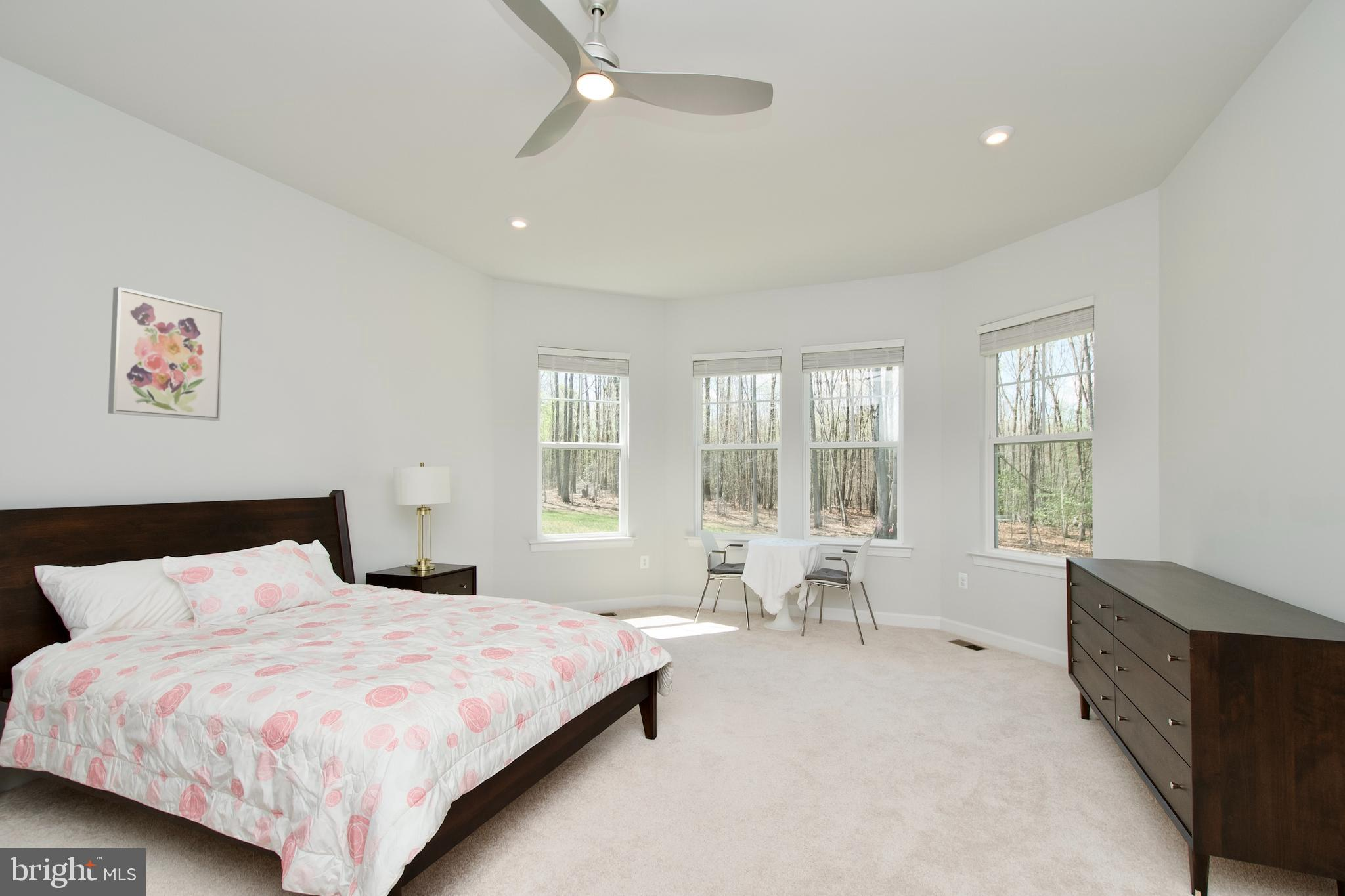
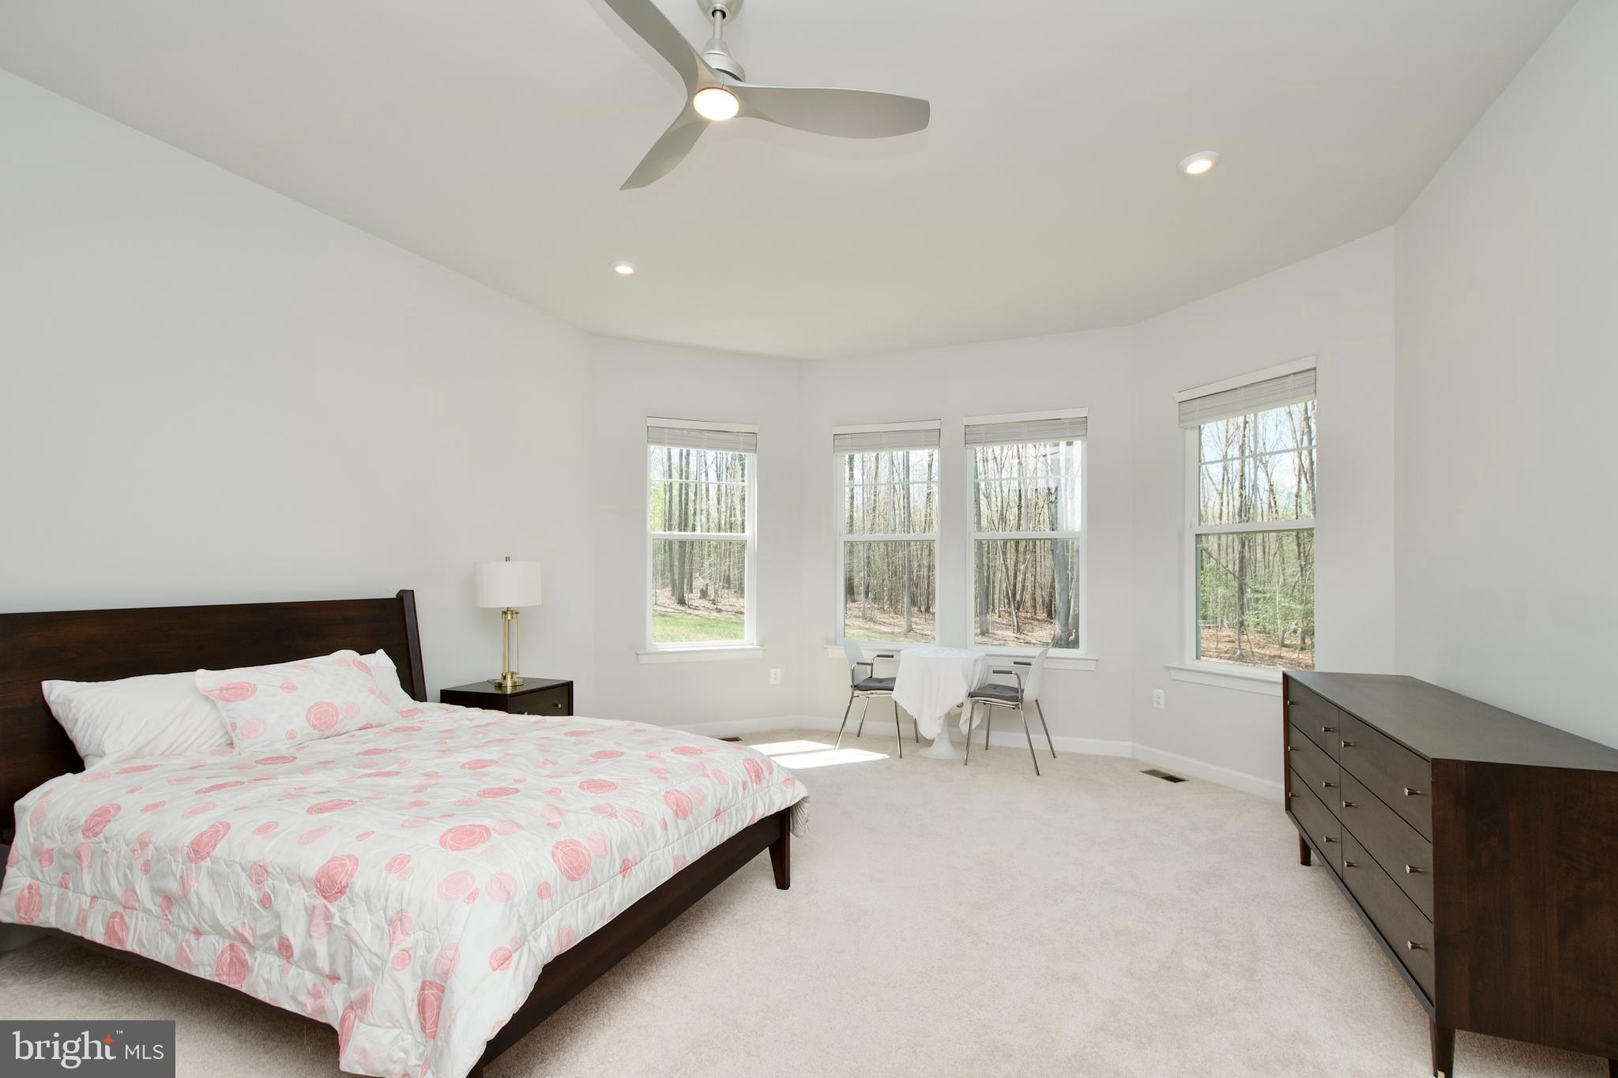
- wall art (169, 358)
